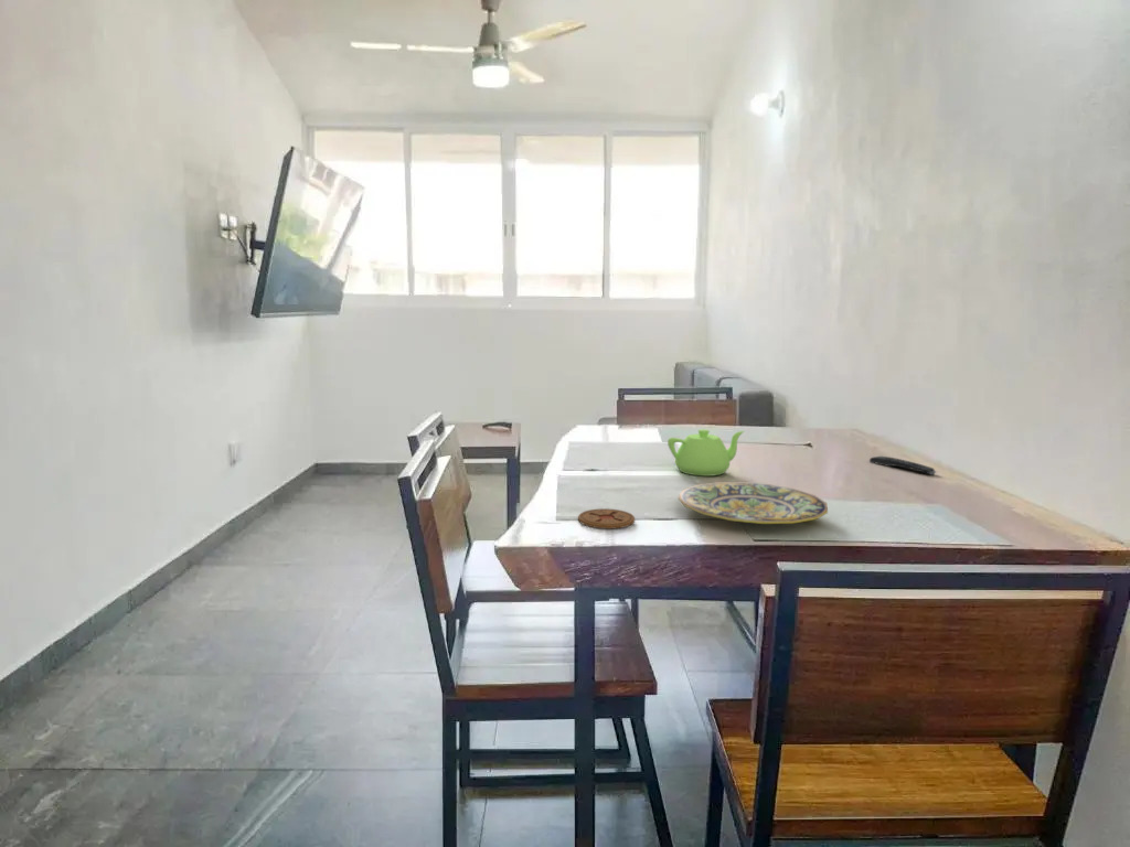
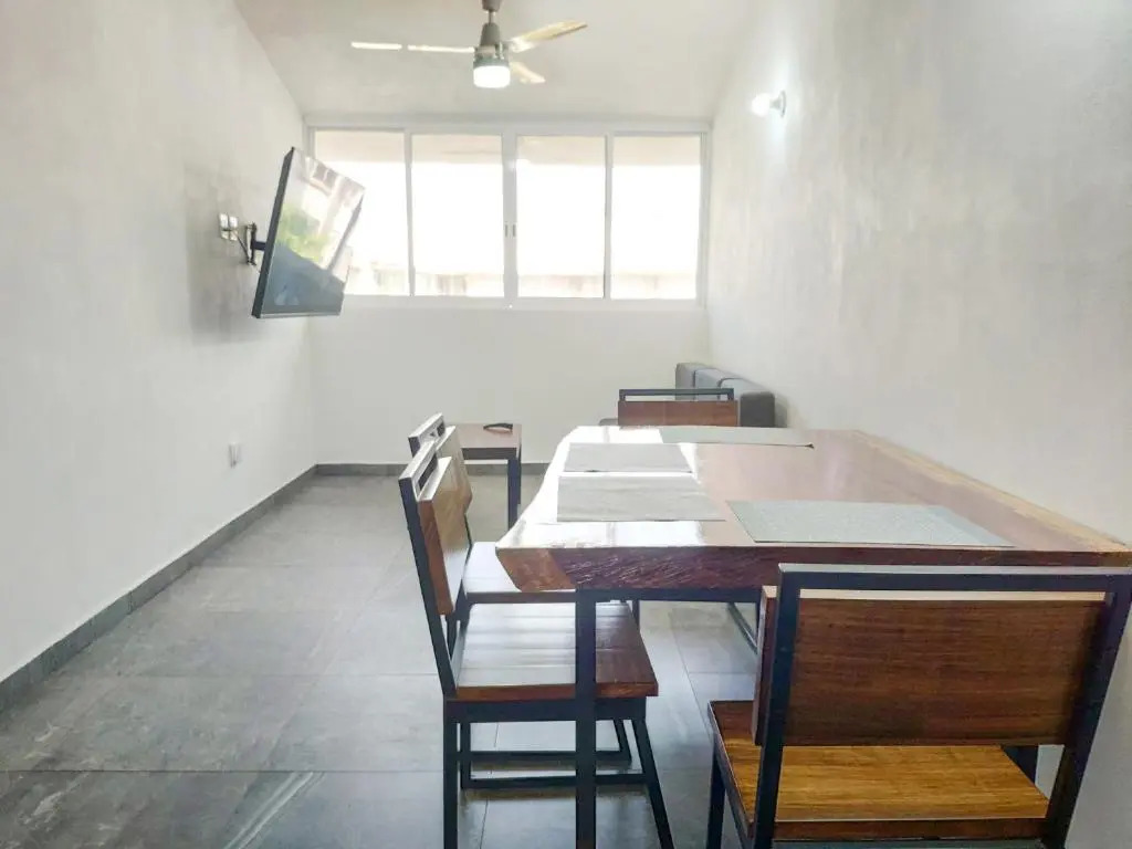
- remote control (903, 464)
- coaster (606, 518)
- teapot (705, 450)
- plate (750, 507)
